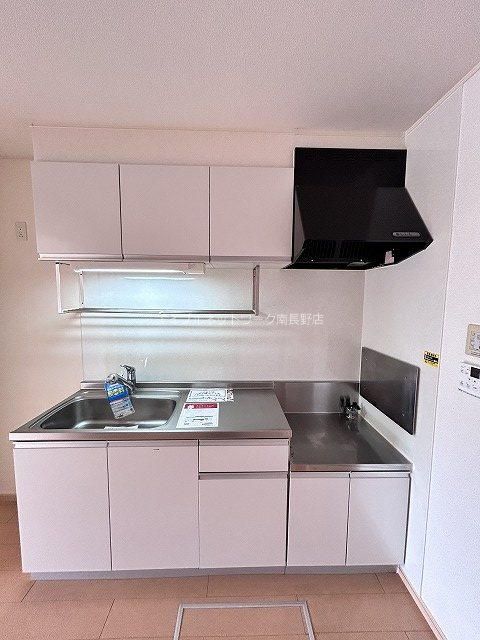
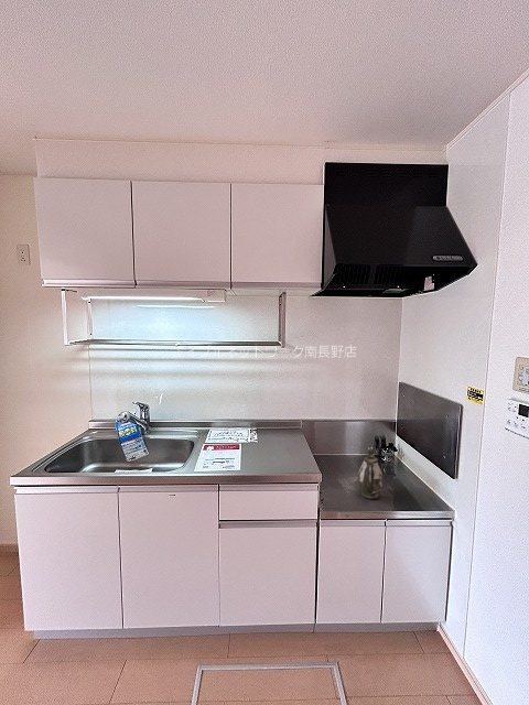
+ teapot (370, 470)
